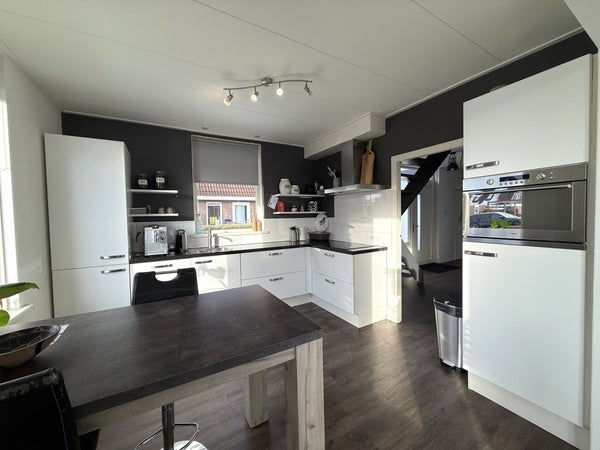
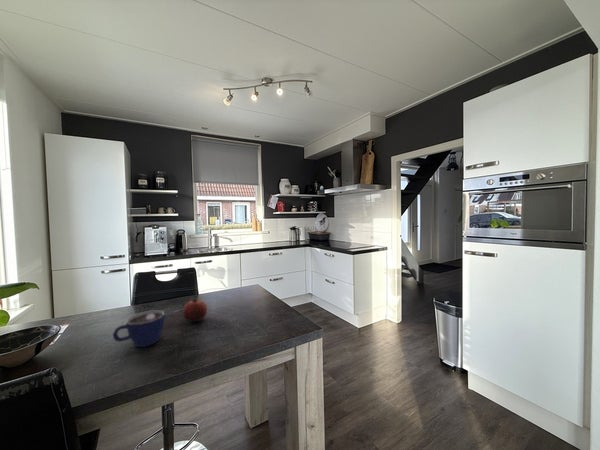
+ cup (139, 330)
+ fruit (195, 309)
